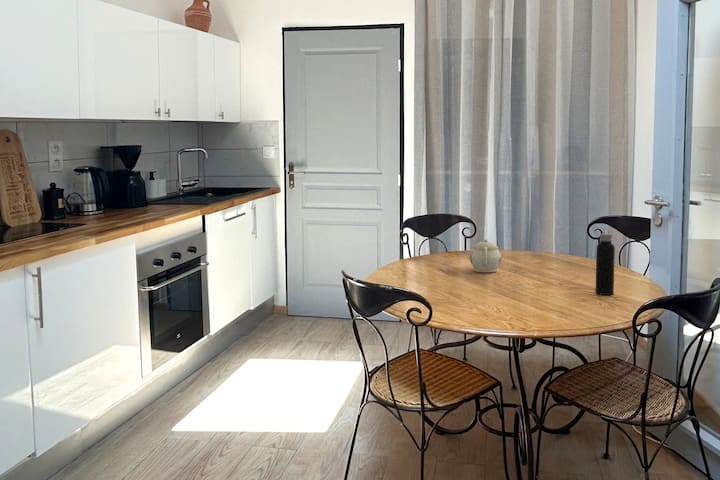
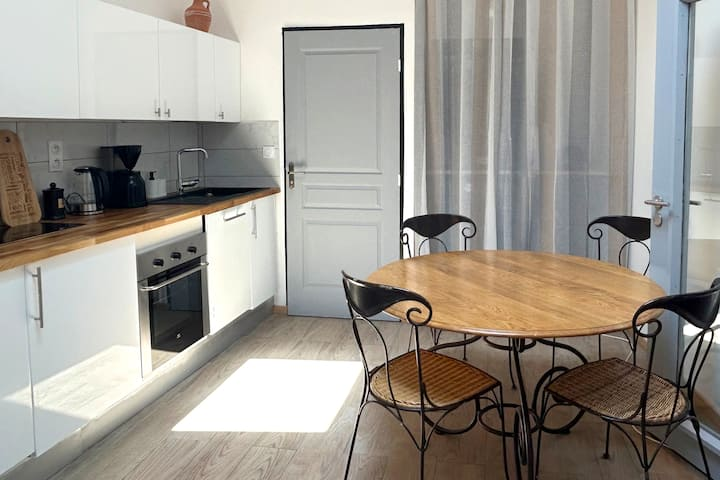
- water bottle (605, 260)
- teapot (485, 255)
